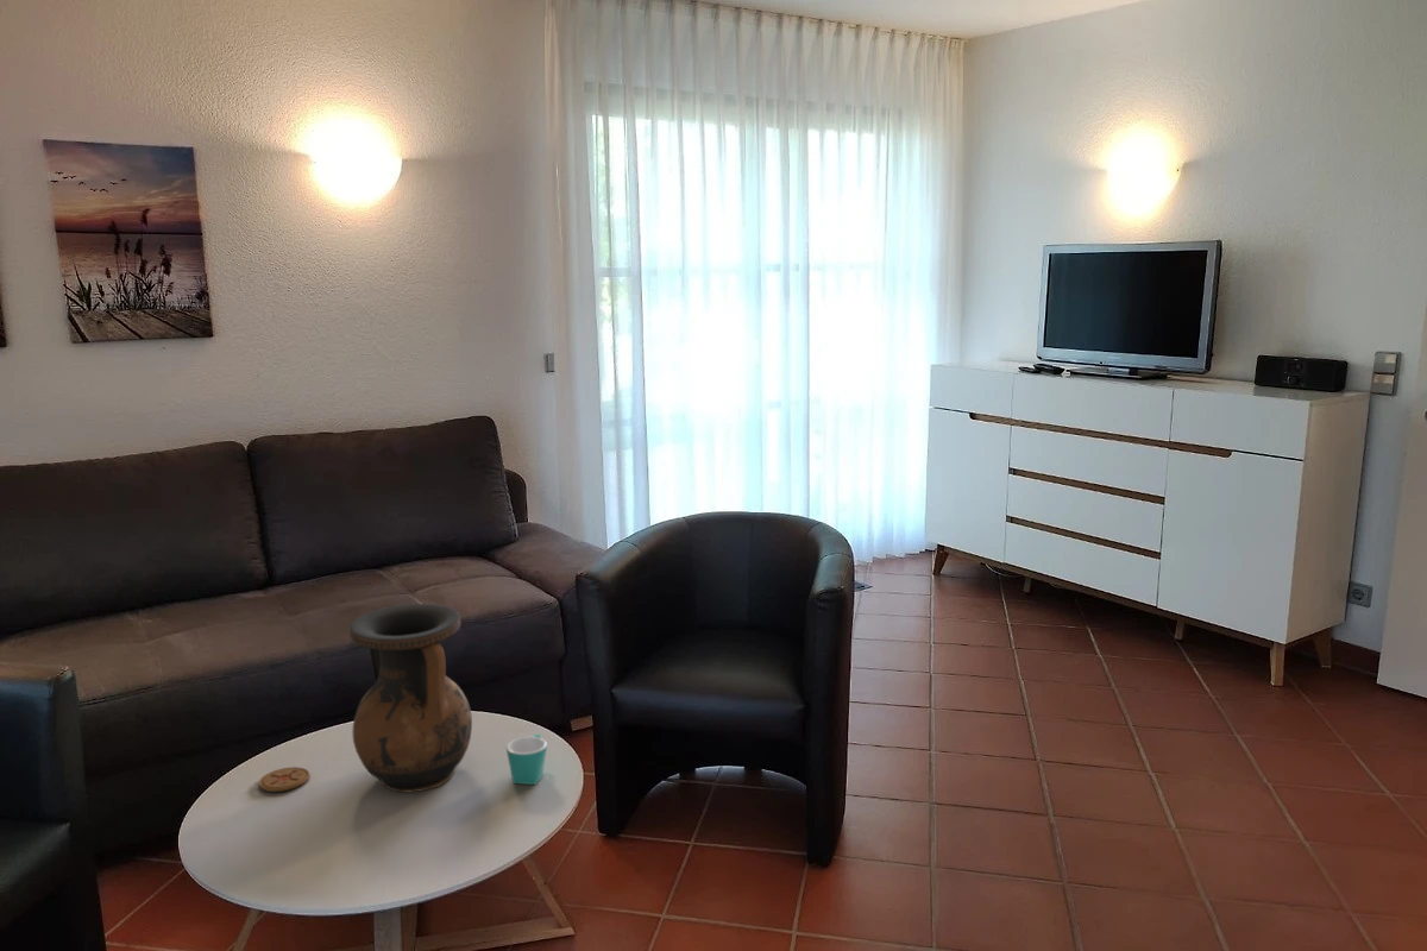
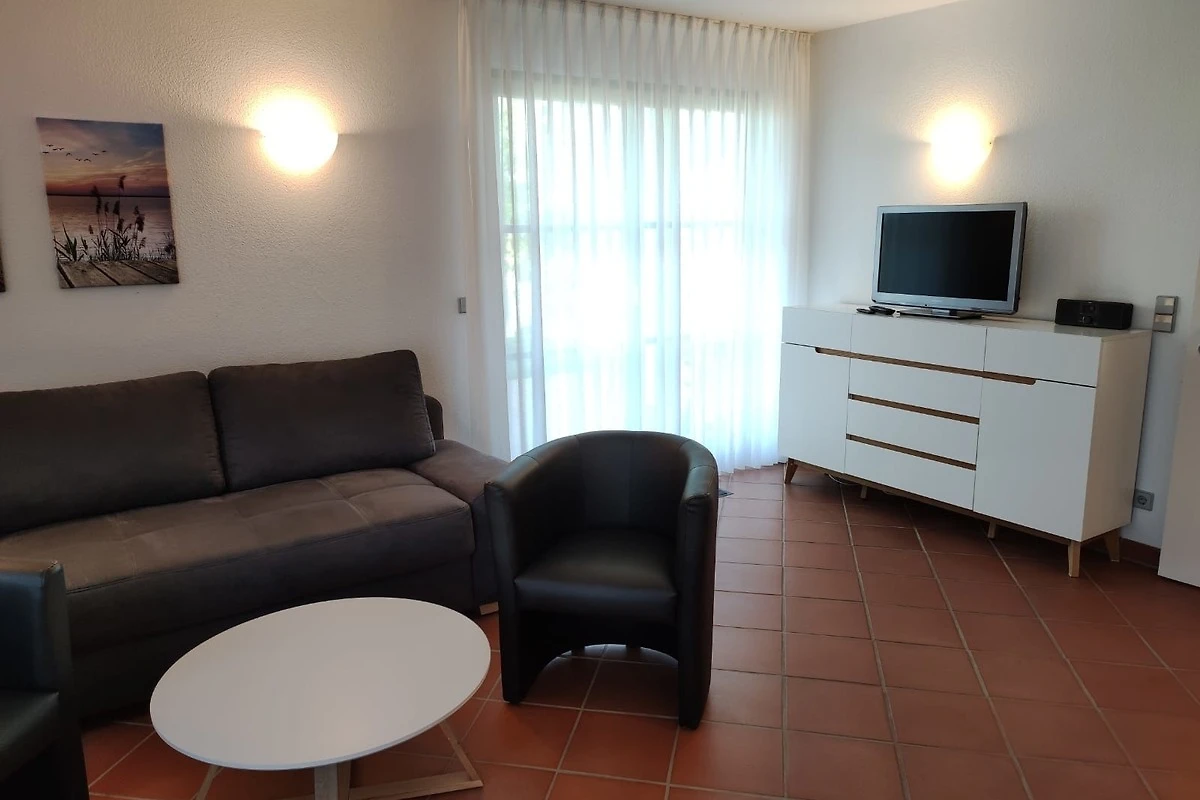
- vase (411, 698)
- mug (529, 757)
- coaster (284, 779)
